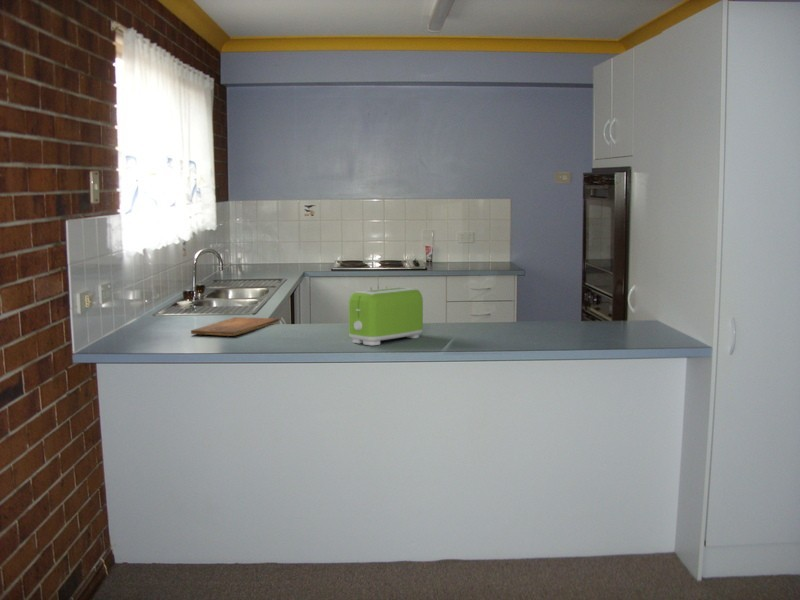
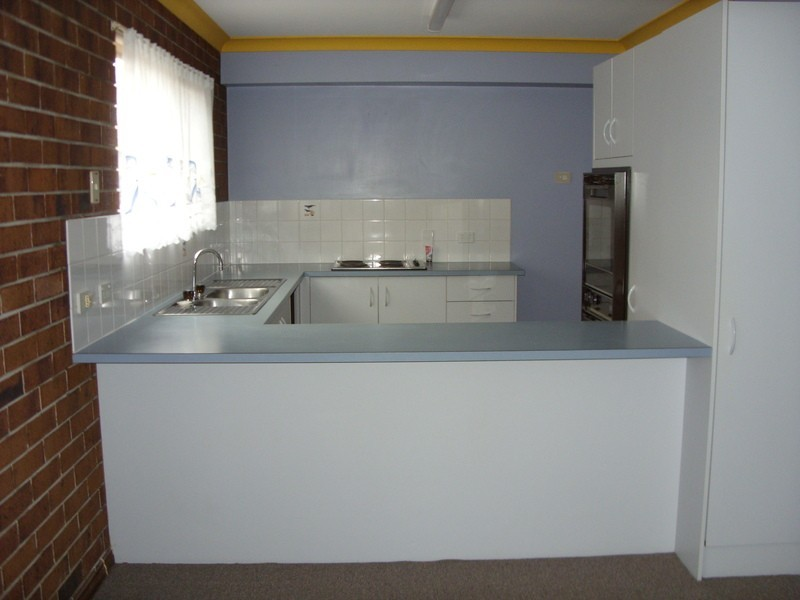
- cutting board (236, 325)
- toaster (386, 314)
